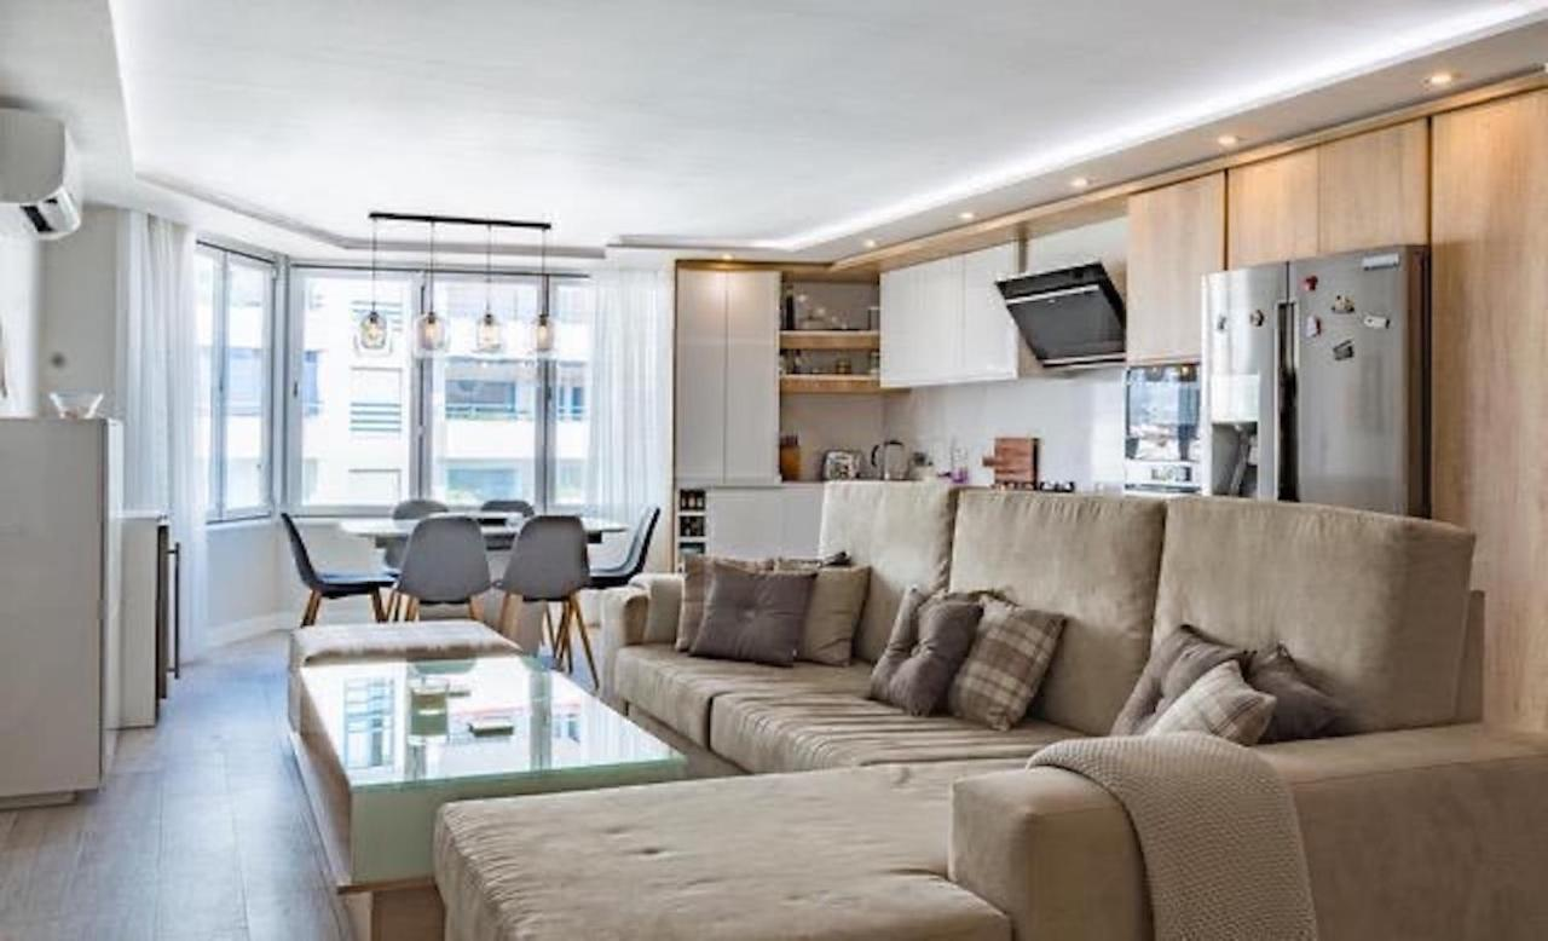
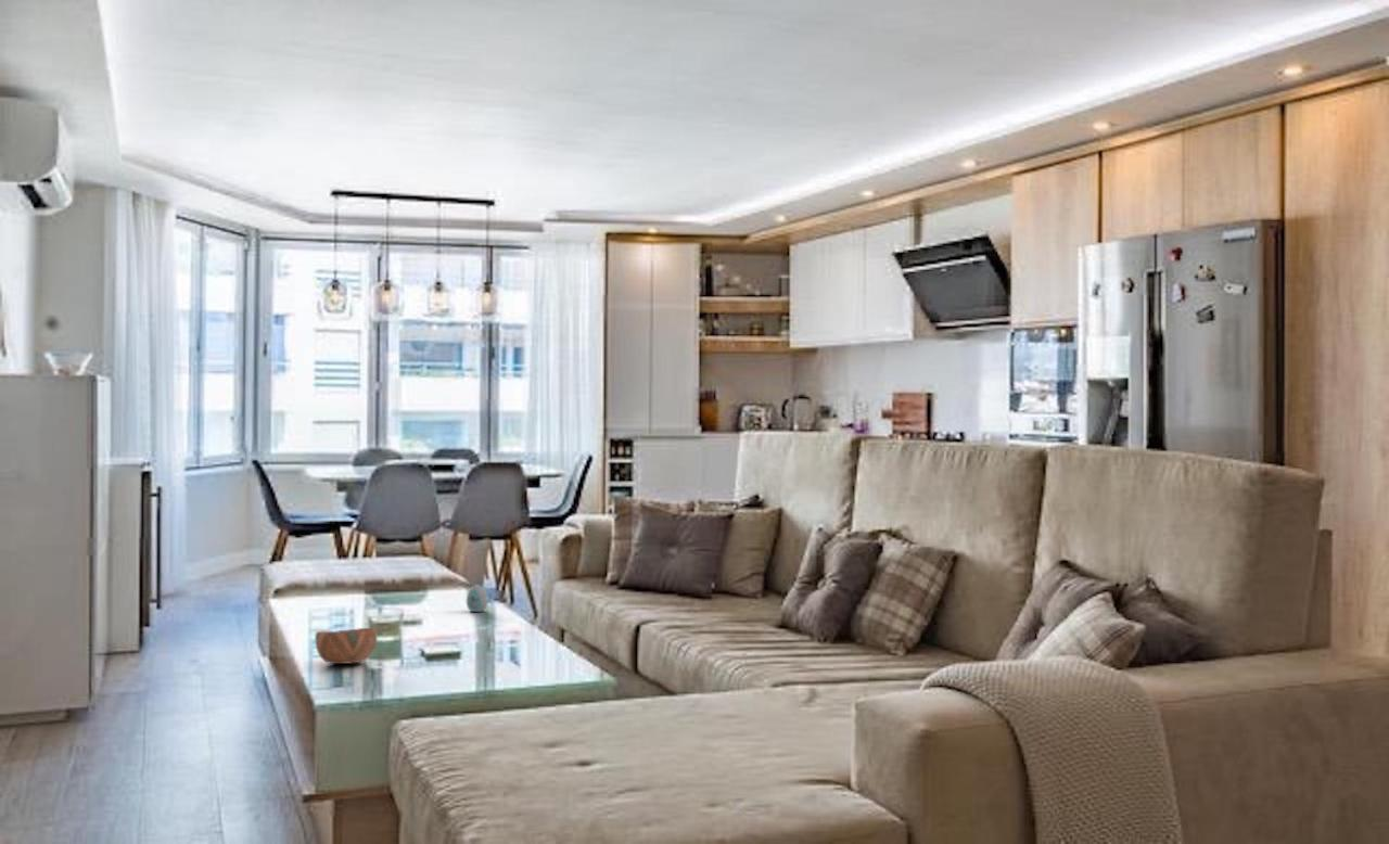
+ bowl (345, 644)
+ decorative egg (476, 598)
